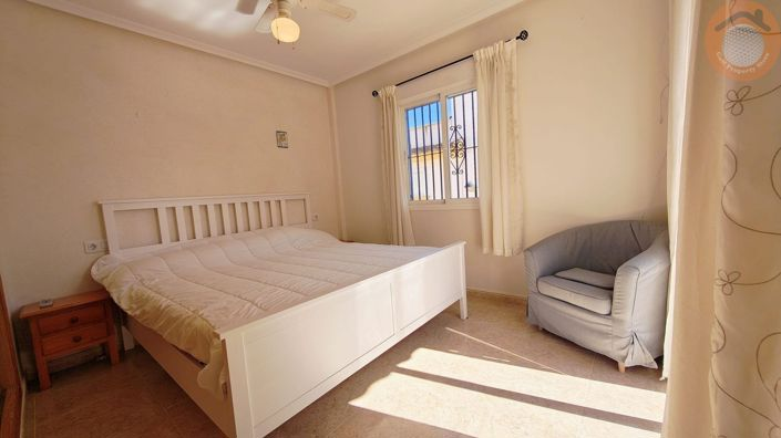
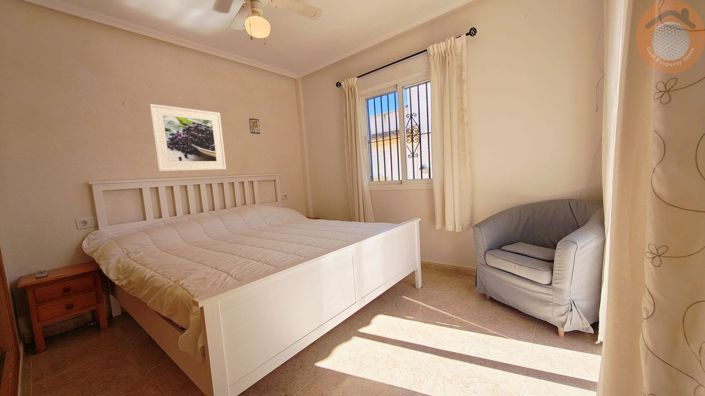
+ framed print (191, 139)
